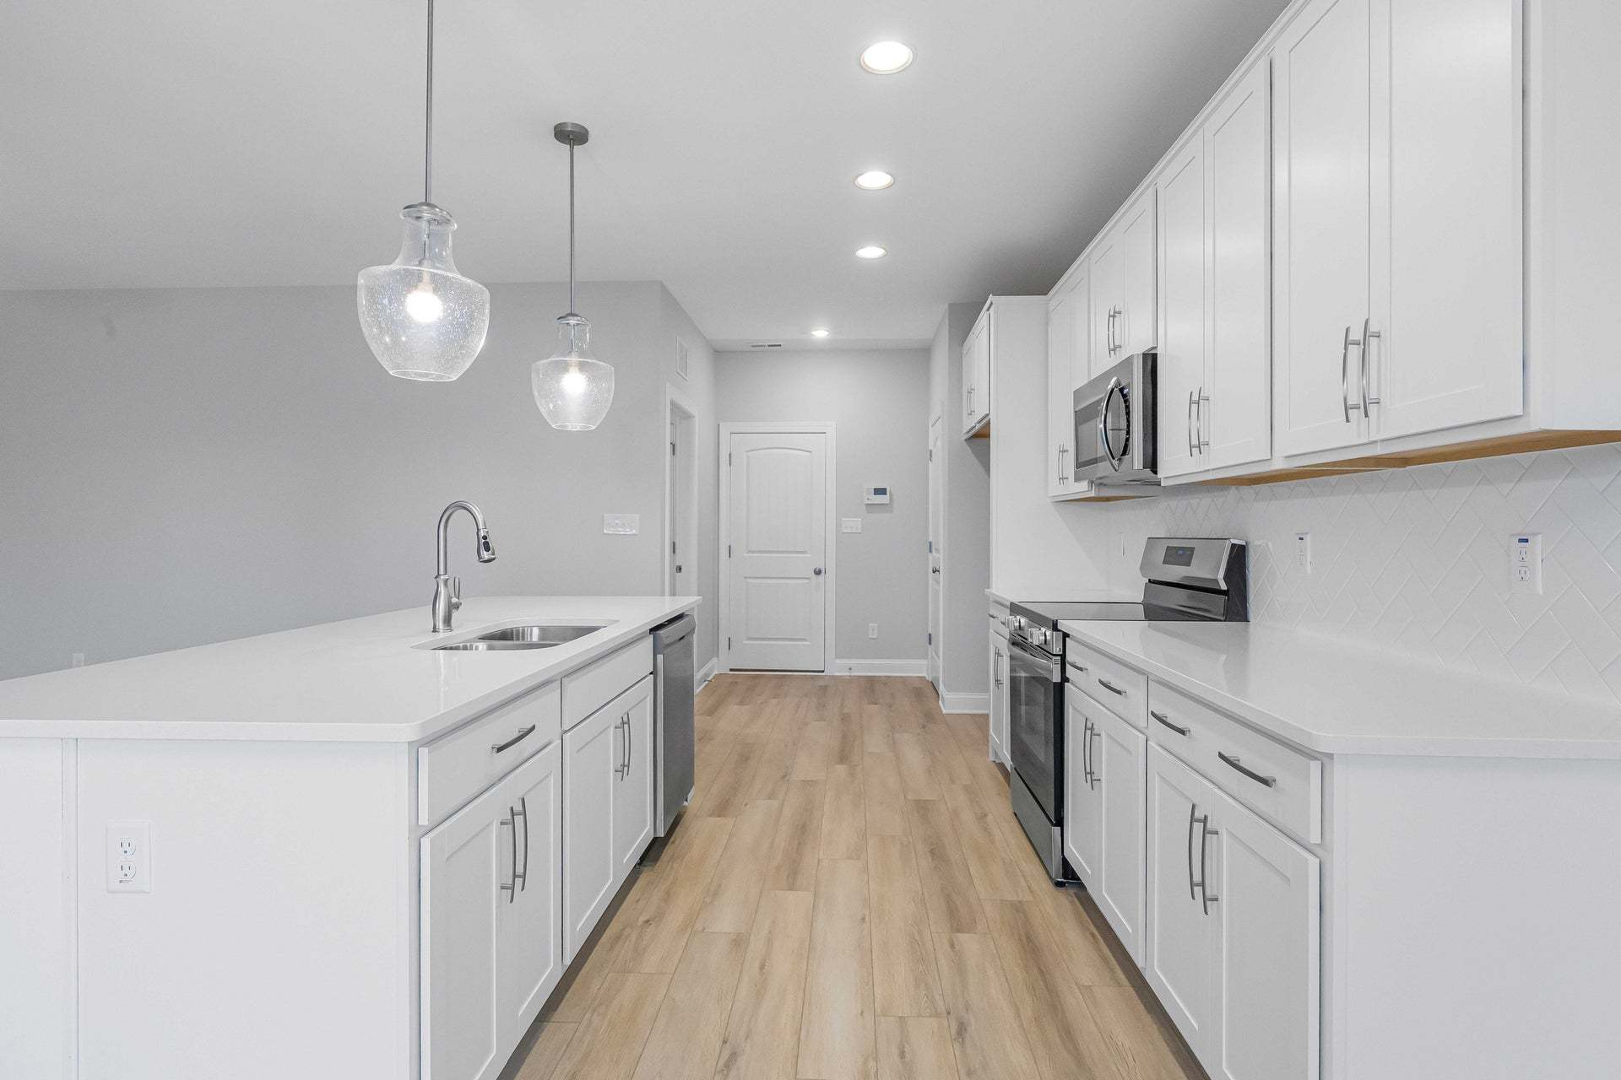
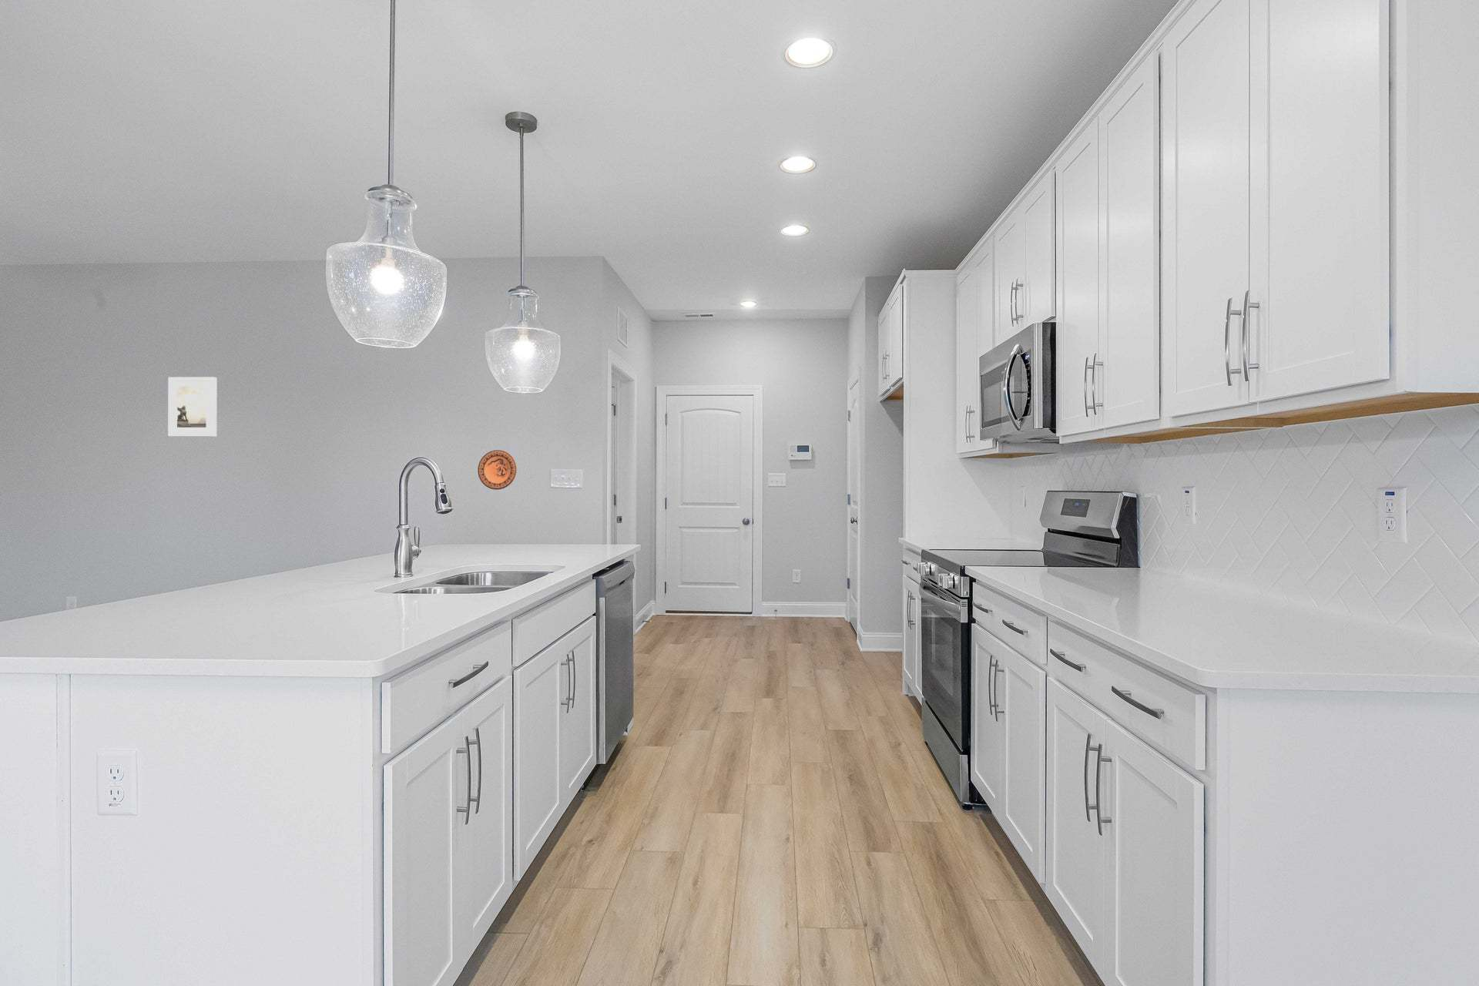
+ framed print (191, 407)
+ decorative plate (496, 469)
